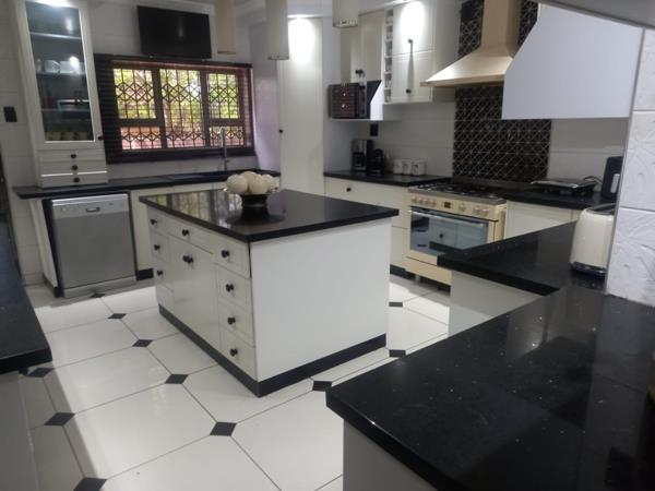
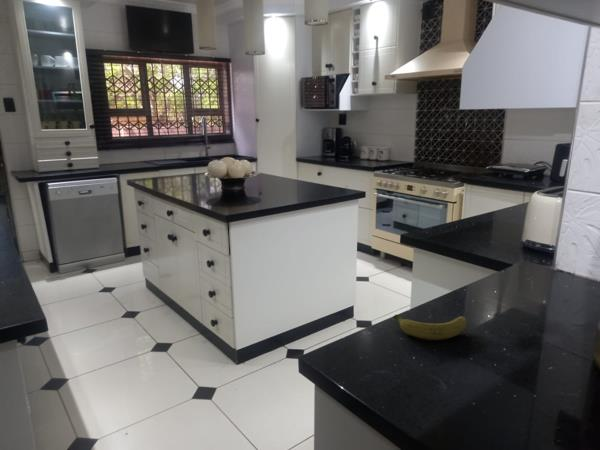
+ fruit (426, 323)
